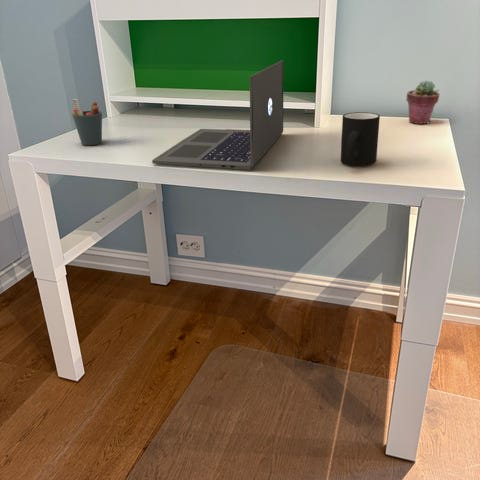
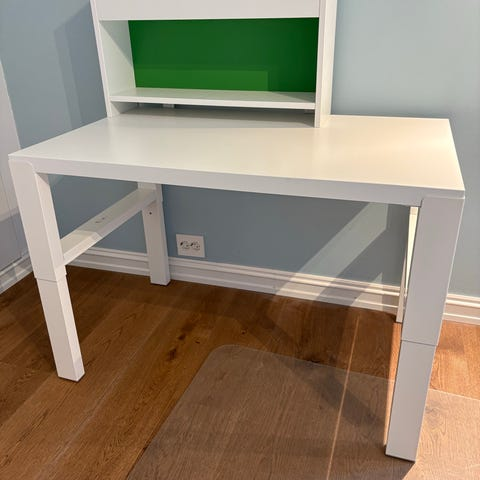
- laptop computer (222, 129)
- pen holder (87, 120)
- potted succulent (422, 101)
- mug (357, 141)
